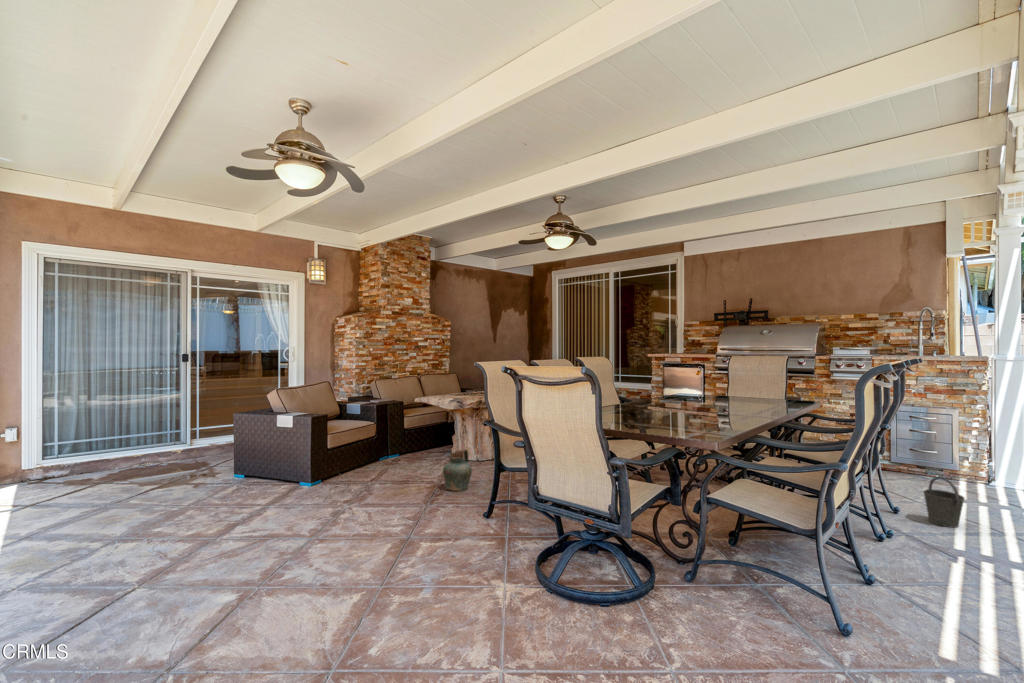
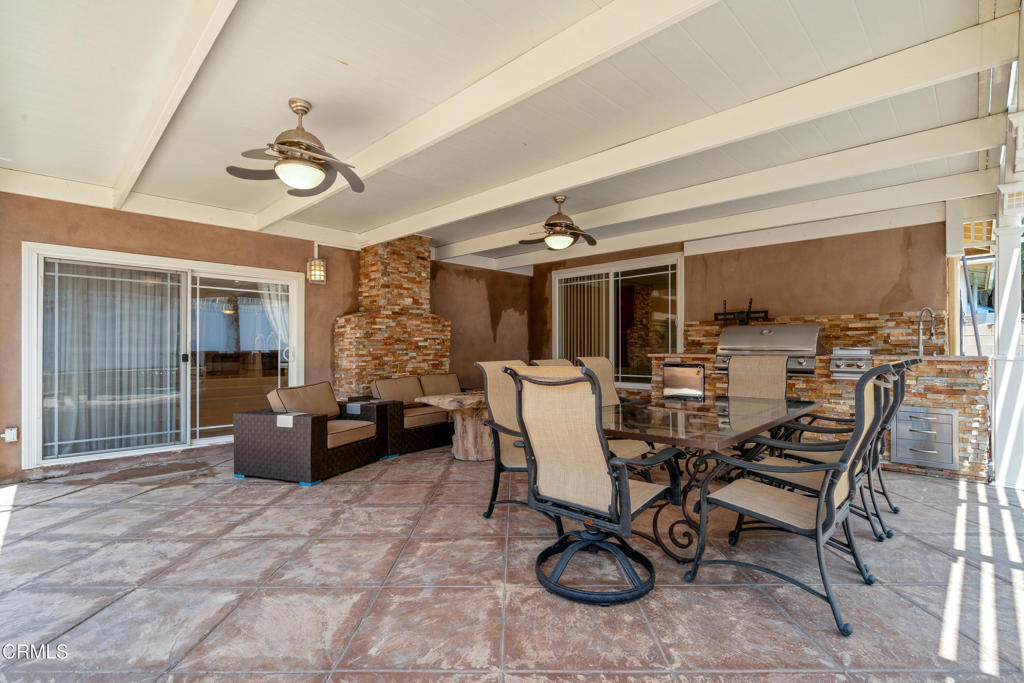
- ceramic jug (457, 469)
- bucket (943, 500)
